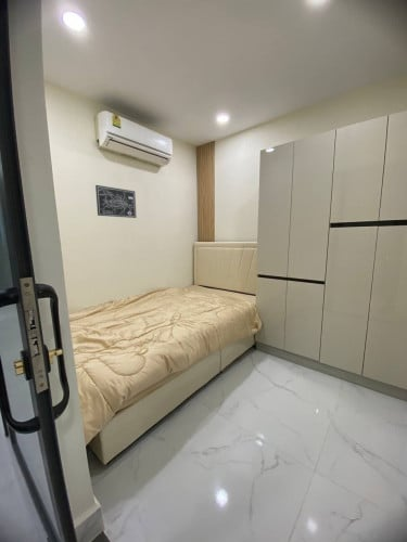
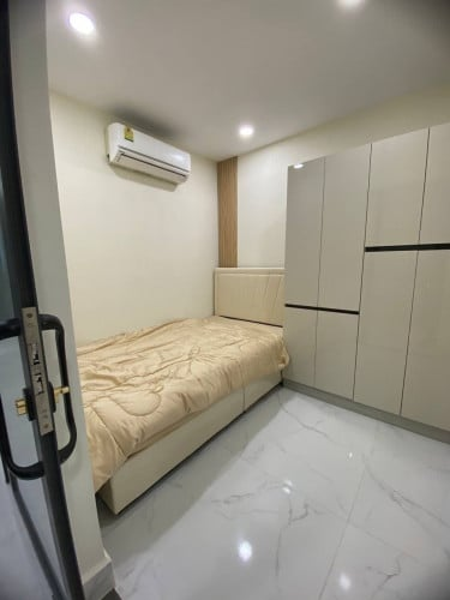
- wall art (117, 203)
